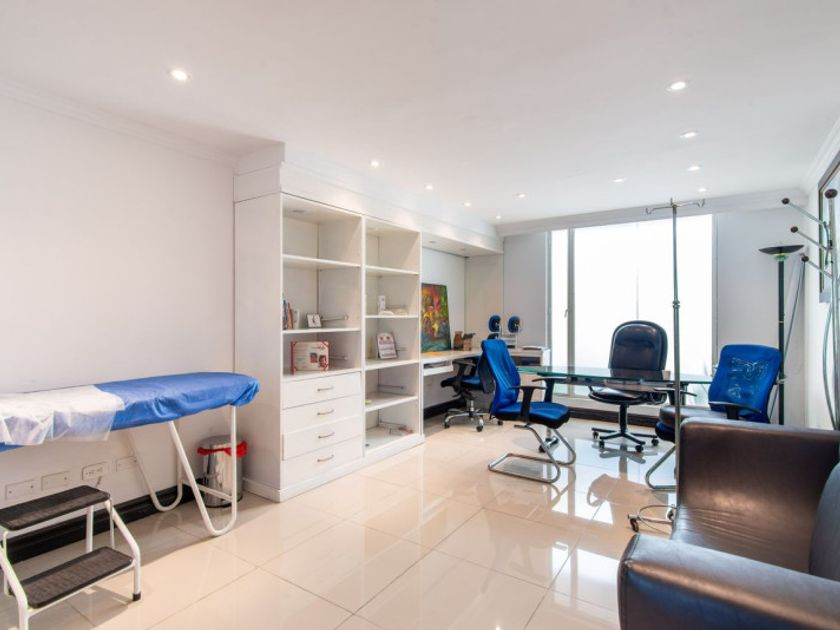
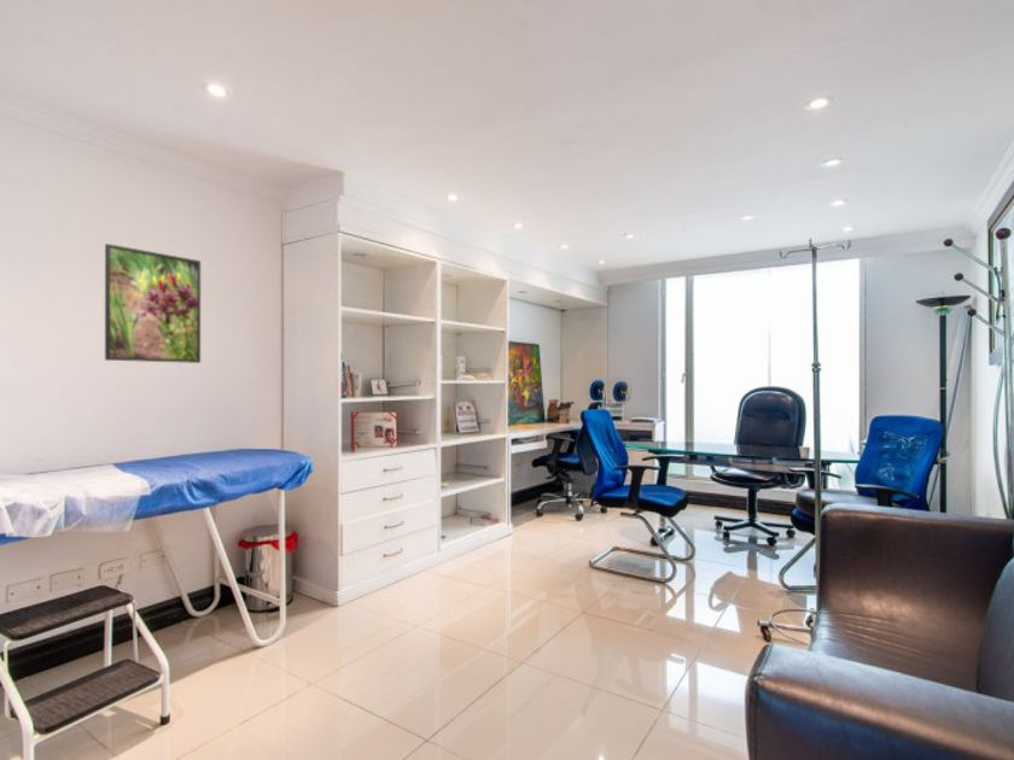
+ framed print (156, 306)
